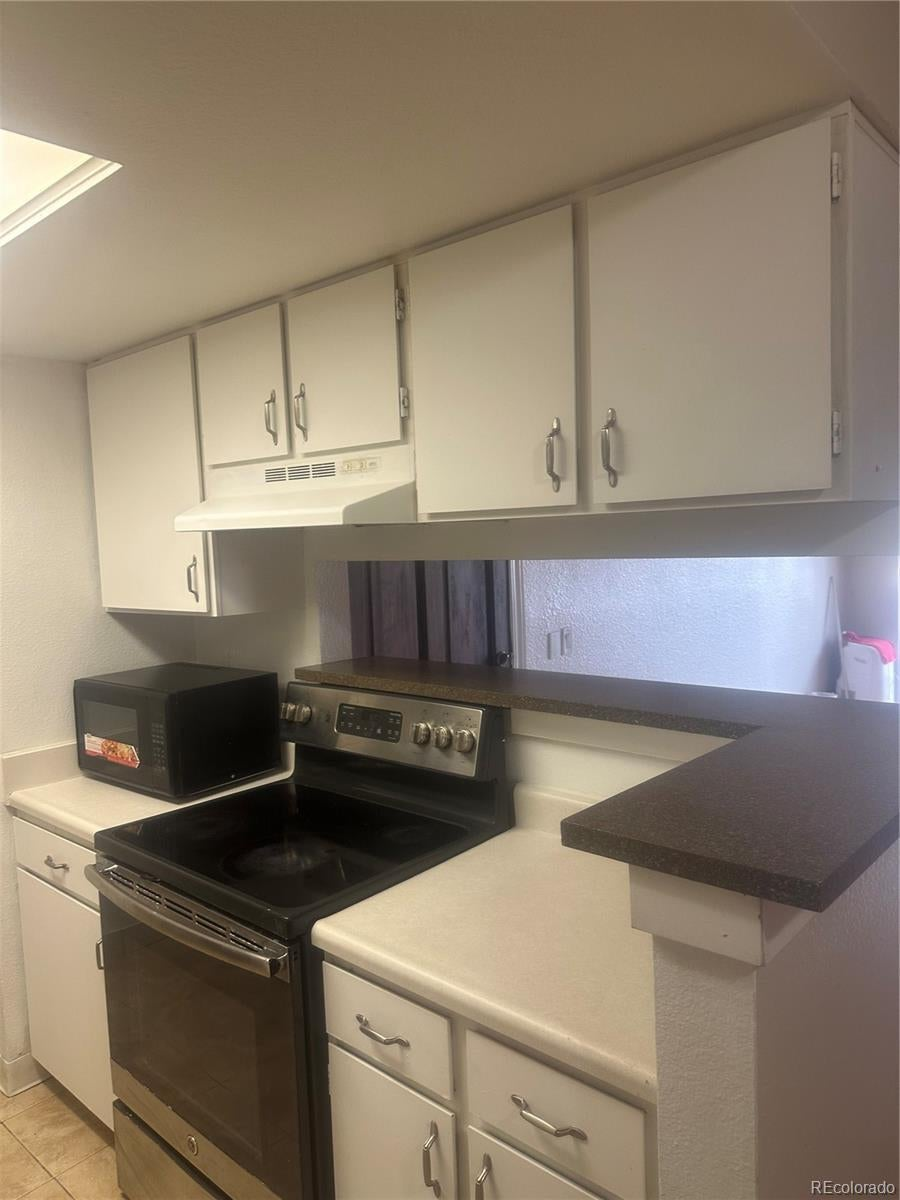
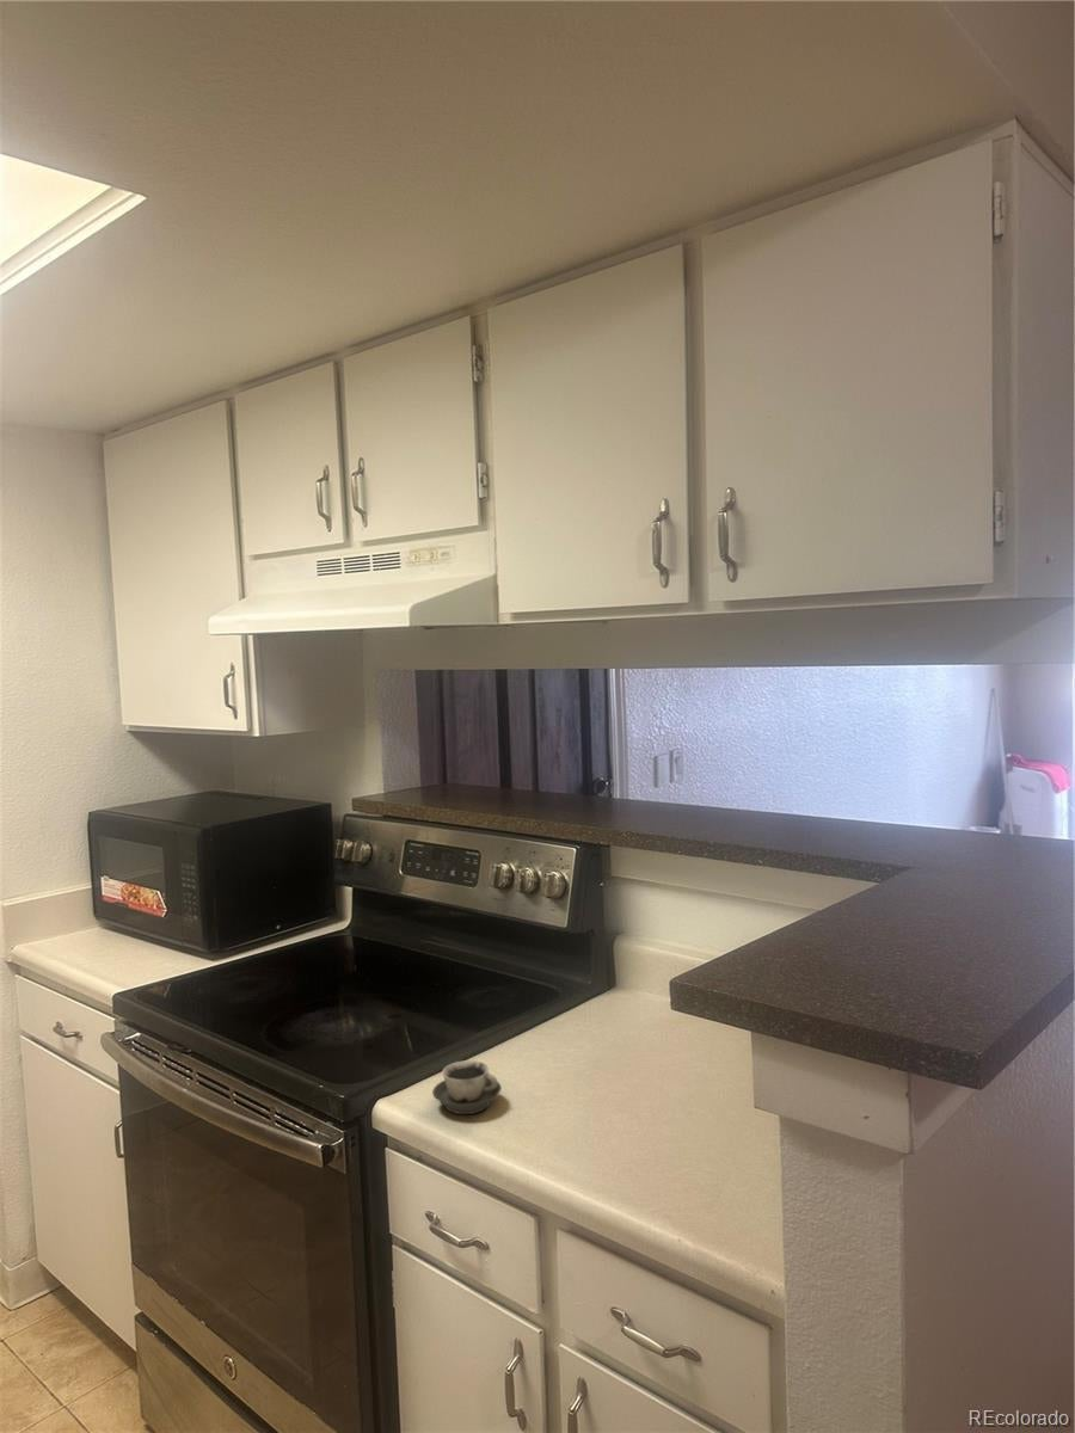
+ cup (466, 1087)
